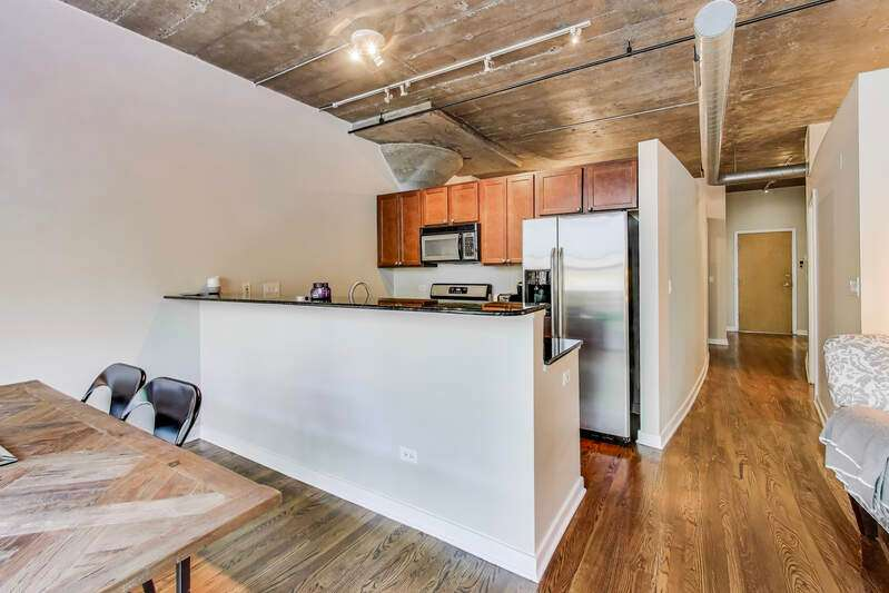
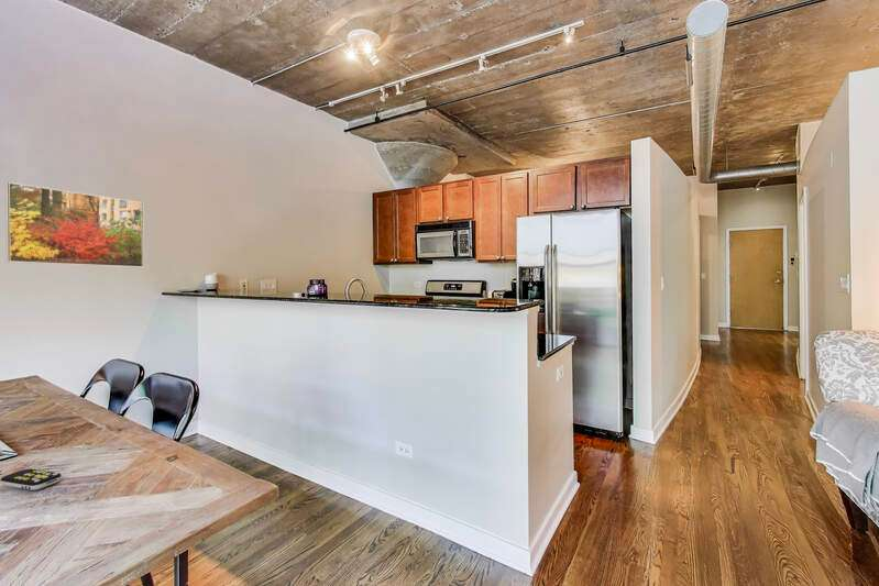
+ remote control (31, 478)
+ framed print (81, 229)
